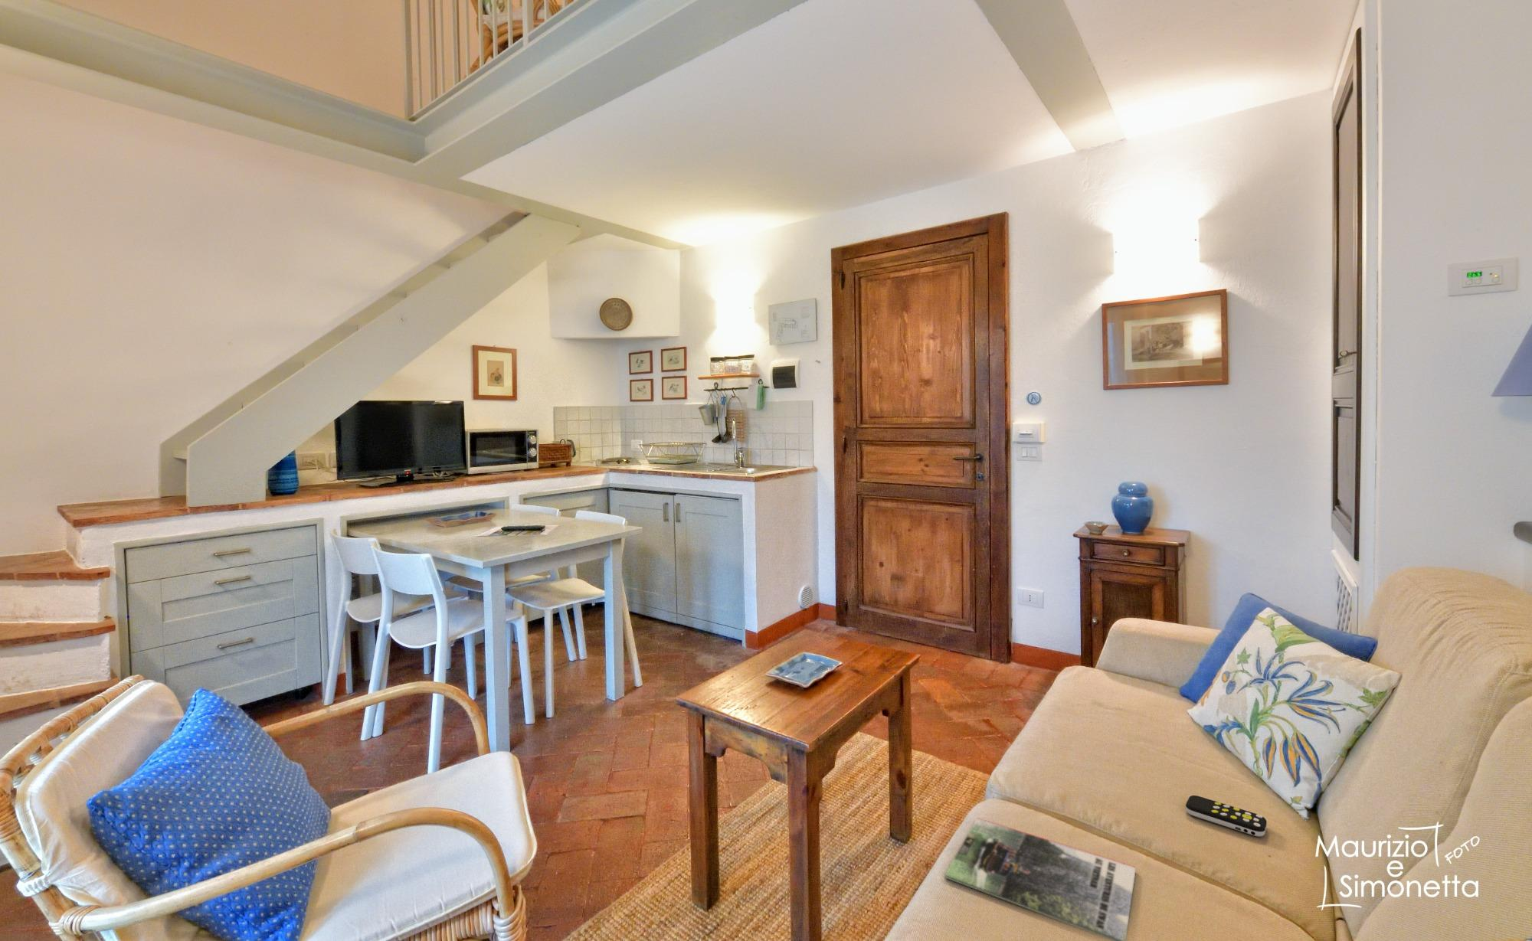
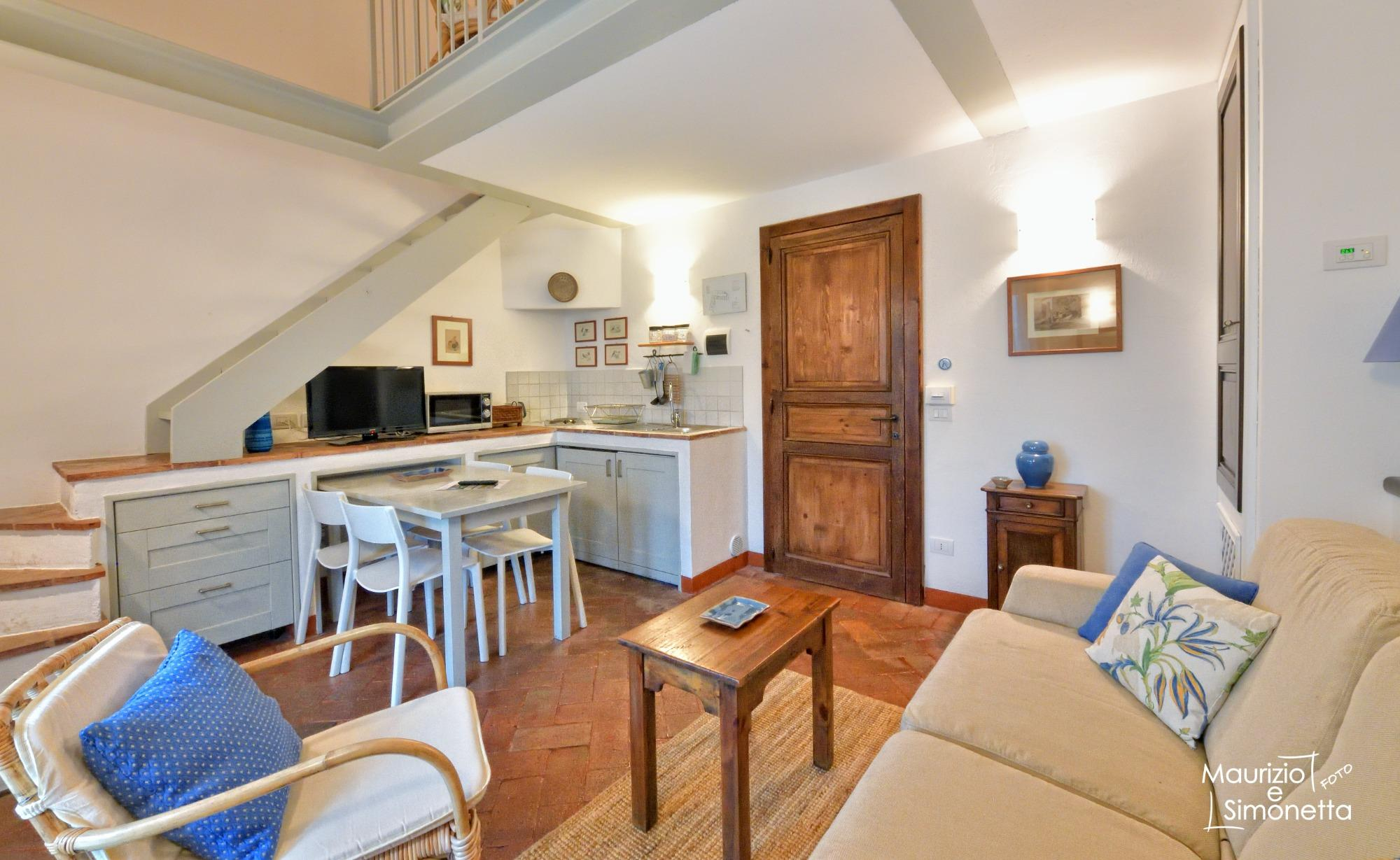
- remote control (1225, 815)
- magazine (1041, 872)
